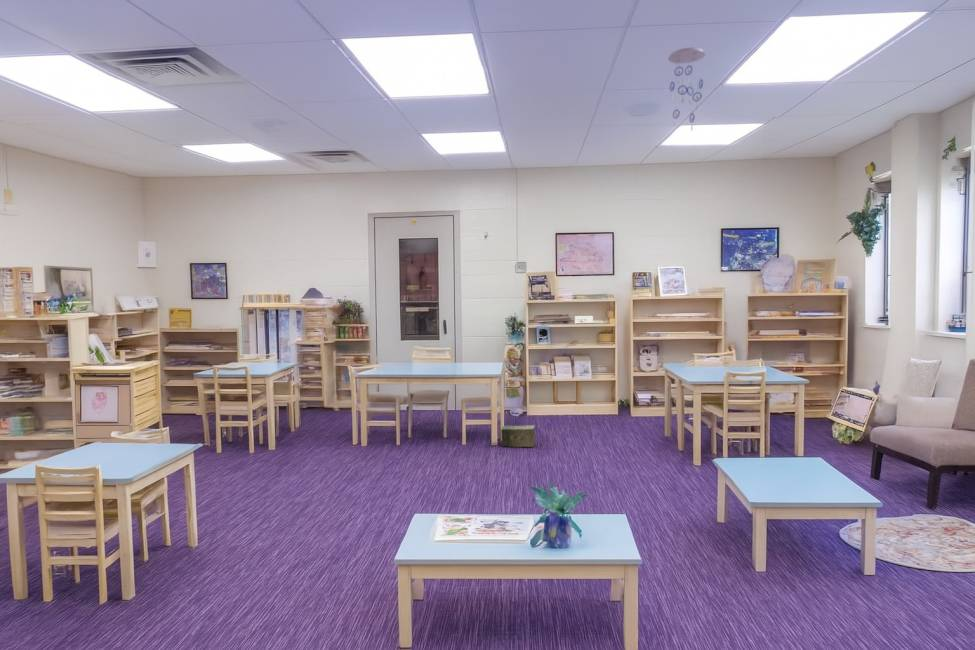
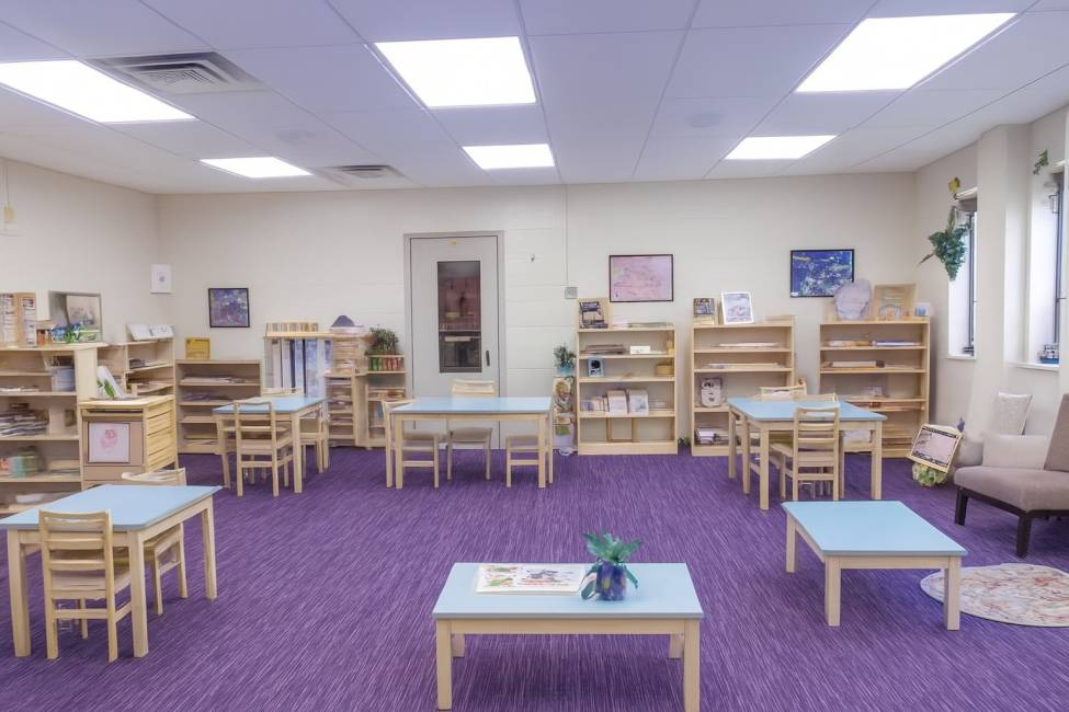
- ceiling mobile (686, 91)
- cardboard box (518, 435)
